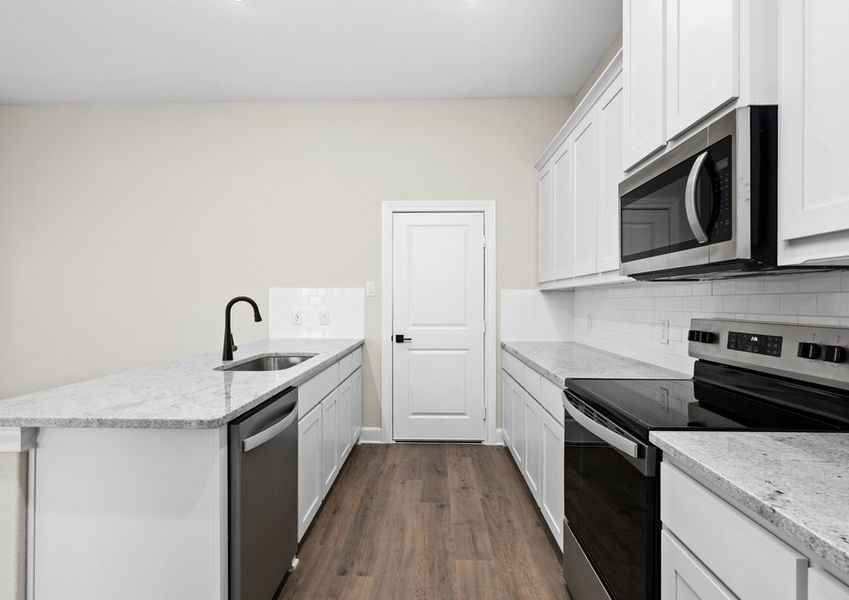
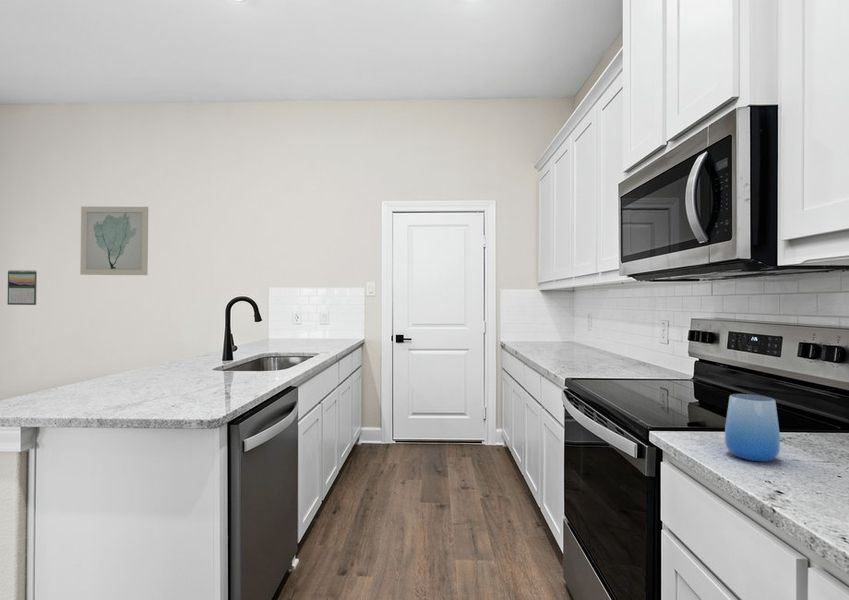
+ calendar (22, 287)
+ cup (751, 426)
+ wall art (114, 240)
